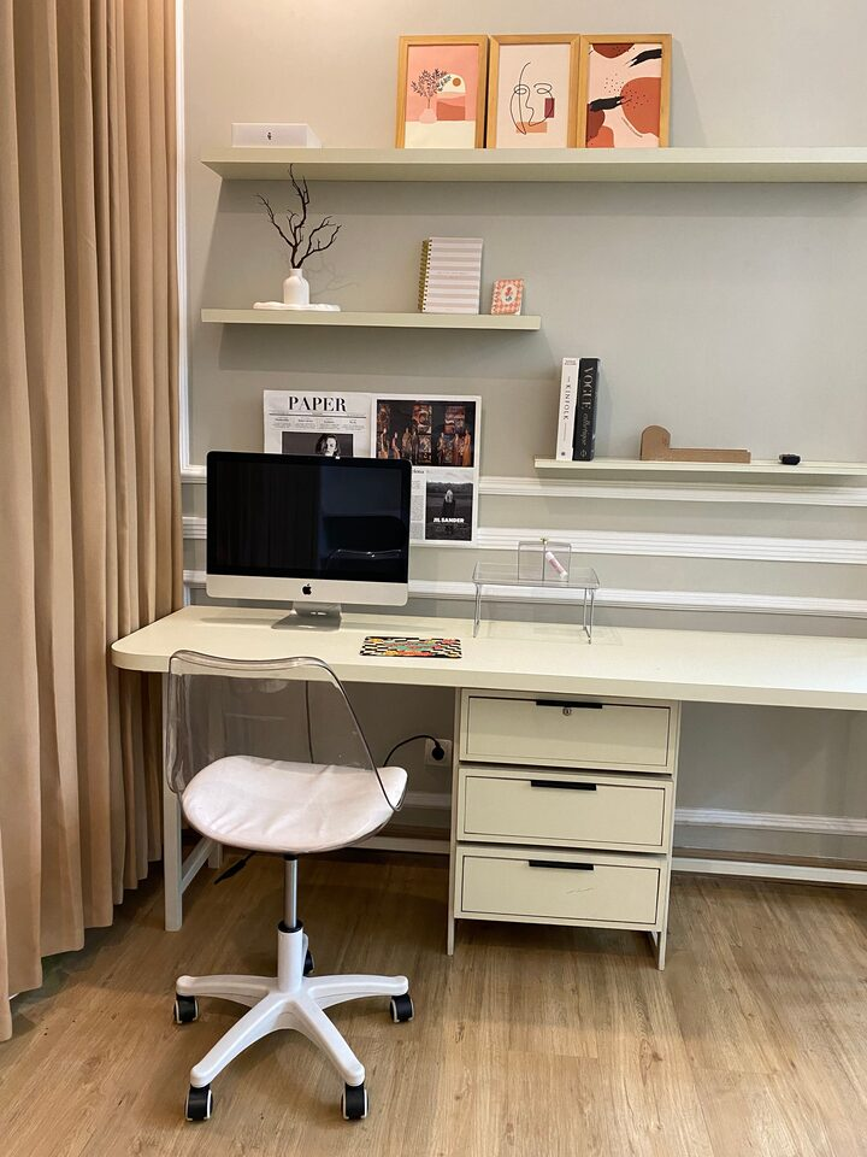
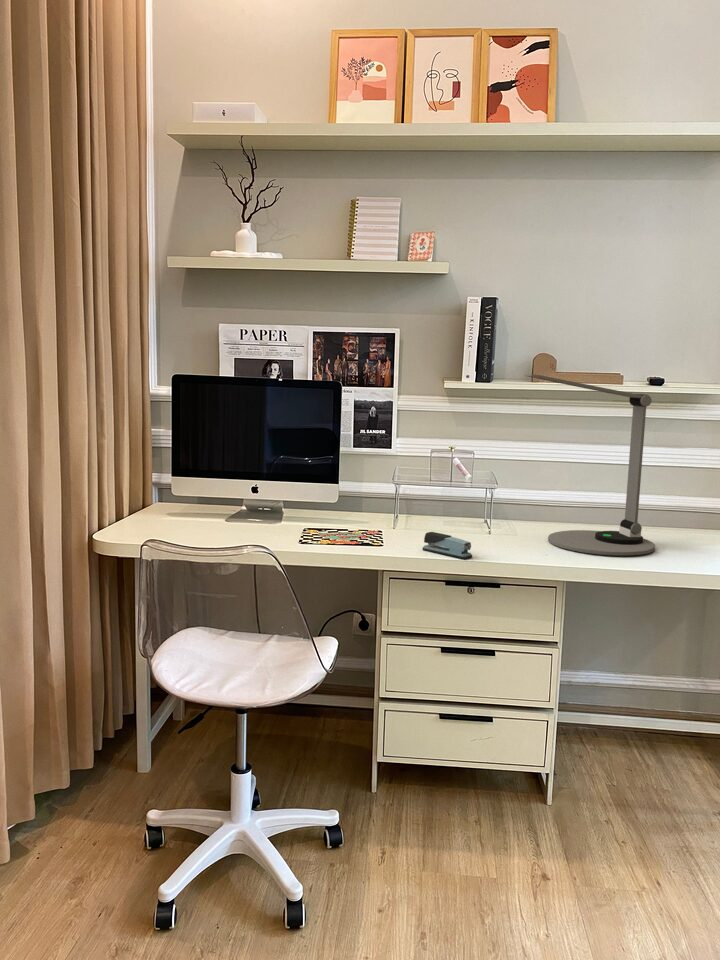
+ desk lamp (628, 468)
+ stapler (446, 544)
